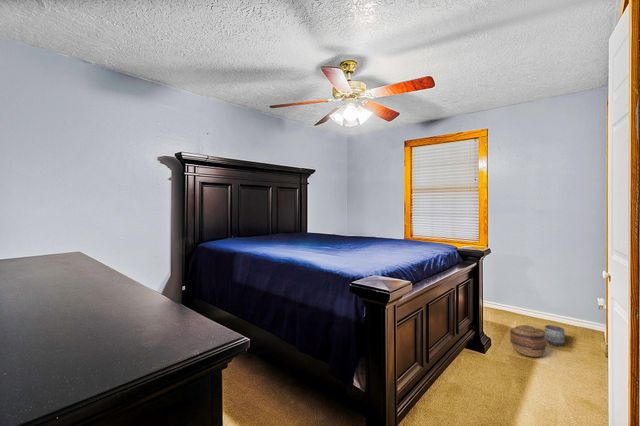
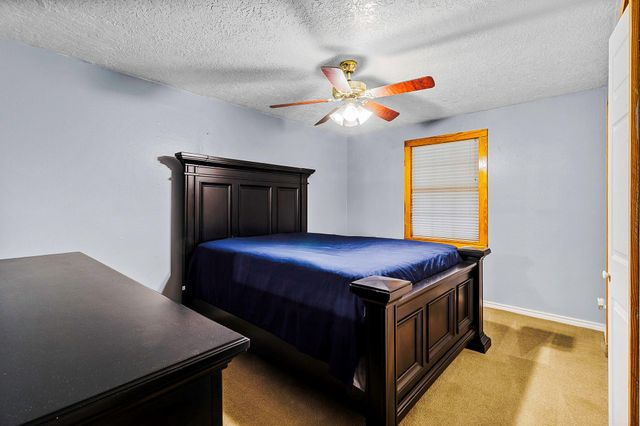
- planter (554, 335)
- basket (527, 339)
